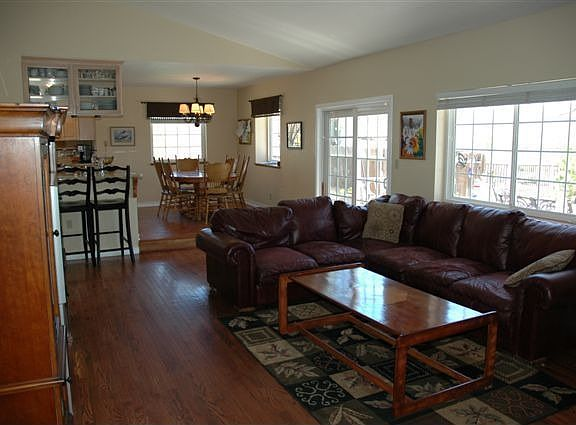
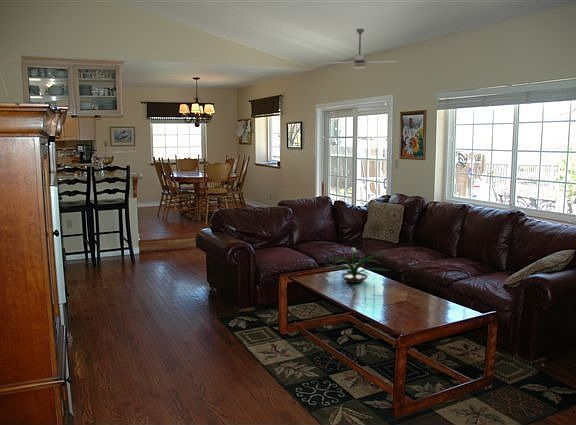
+ ceiling fan (359, 48)
+ plant (357, 266)
